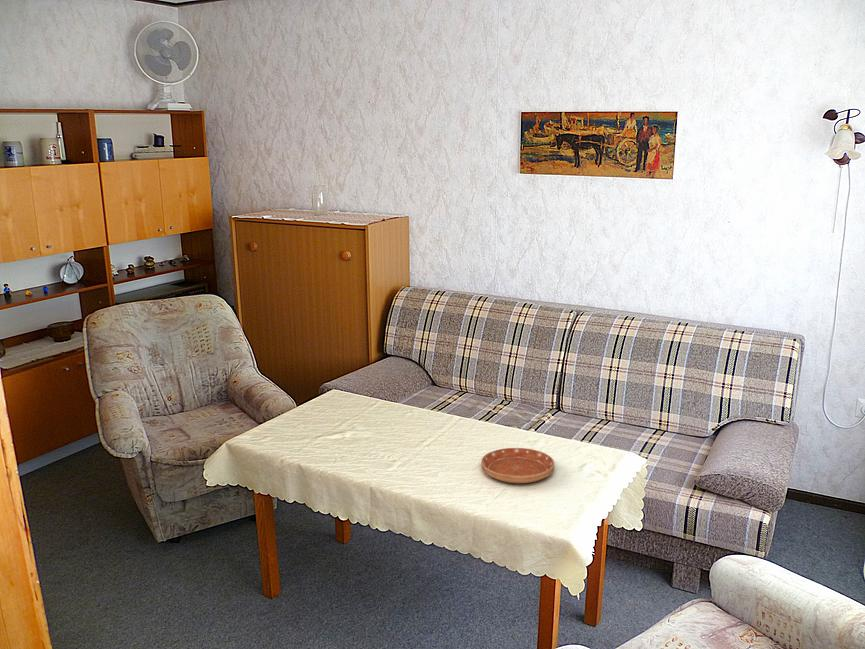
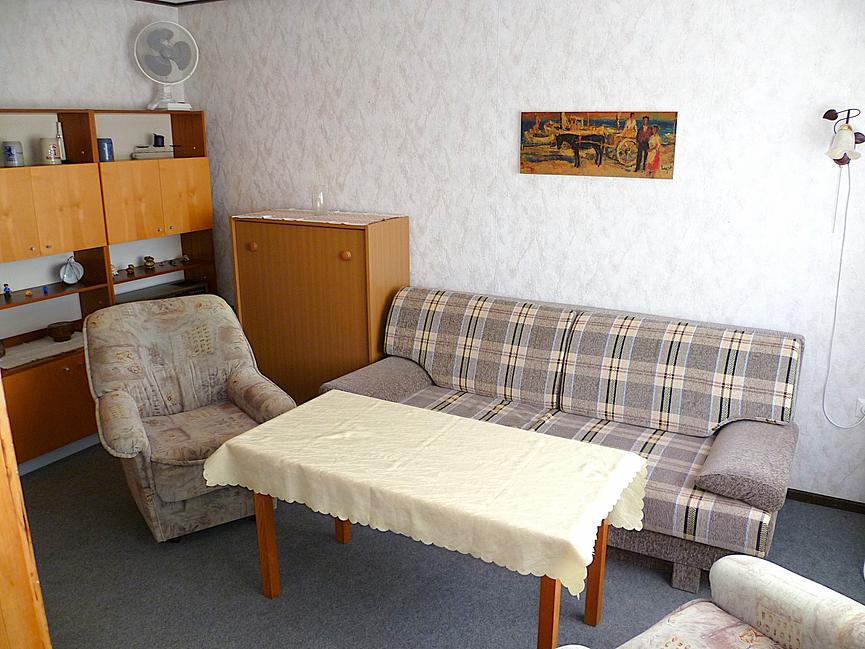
- saucer (517, 466)
